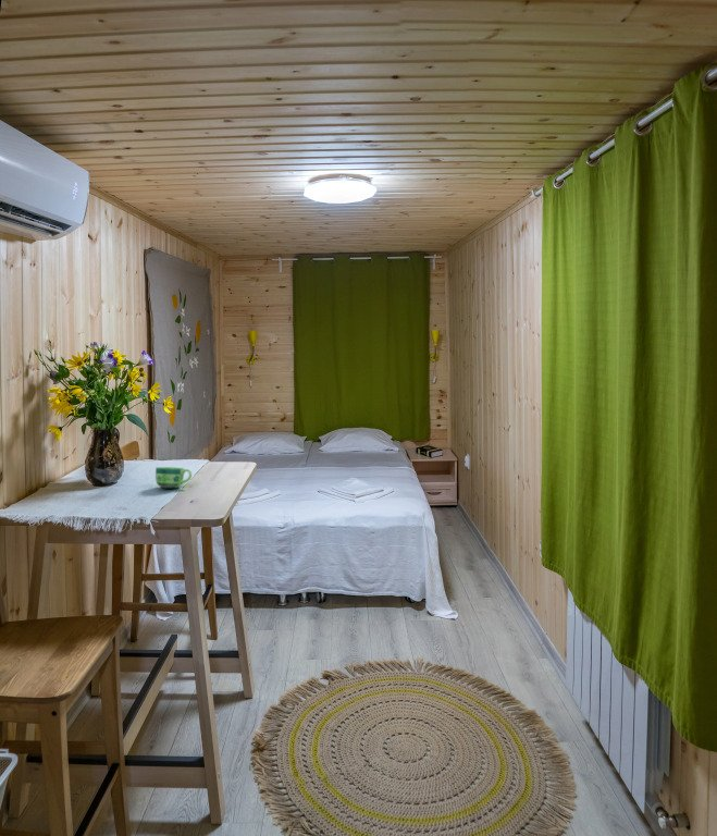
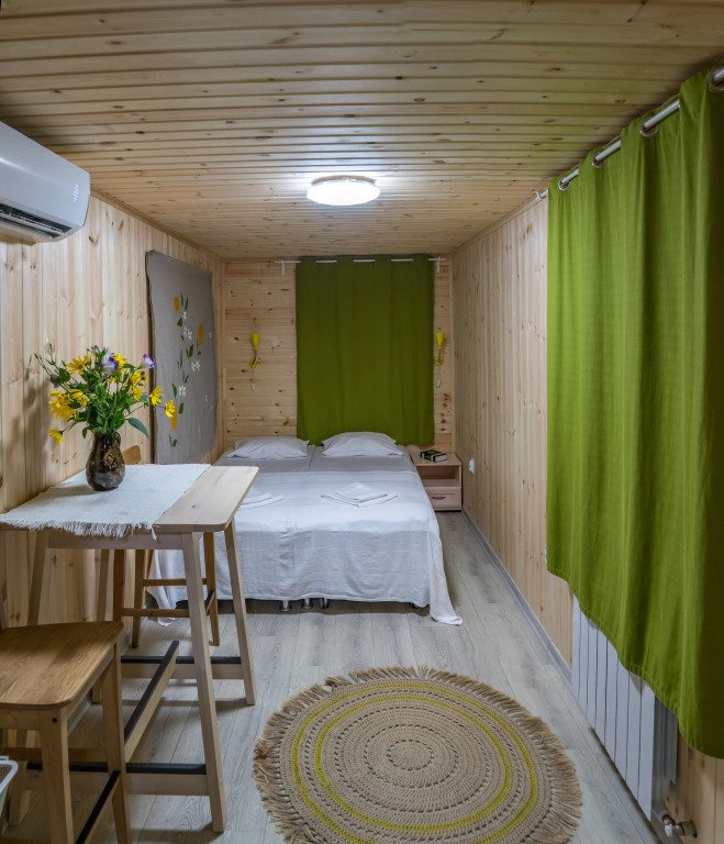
- cup (174, 477)
